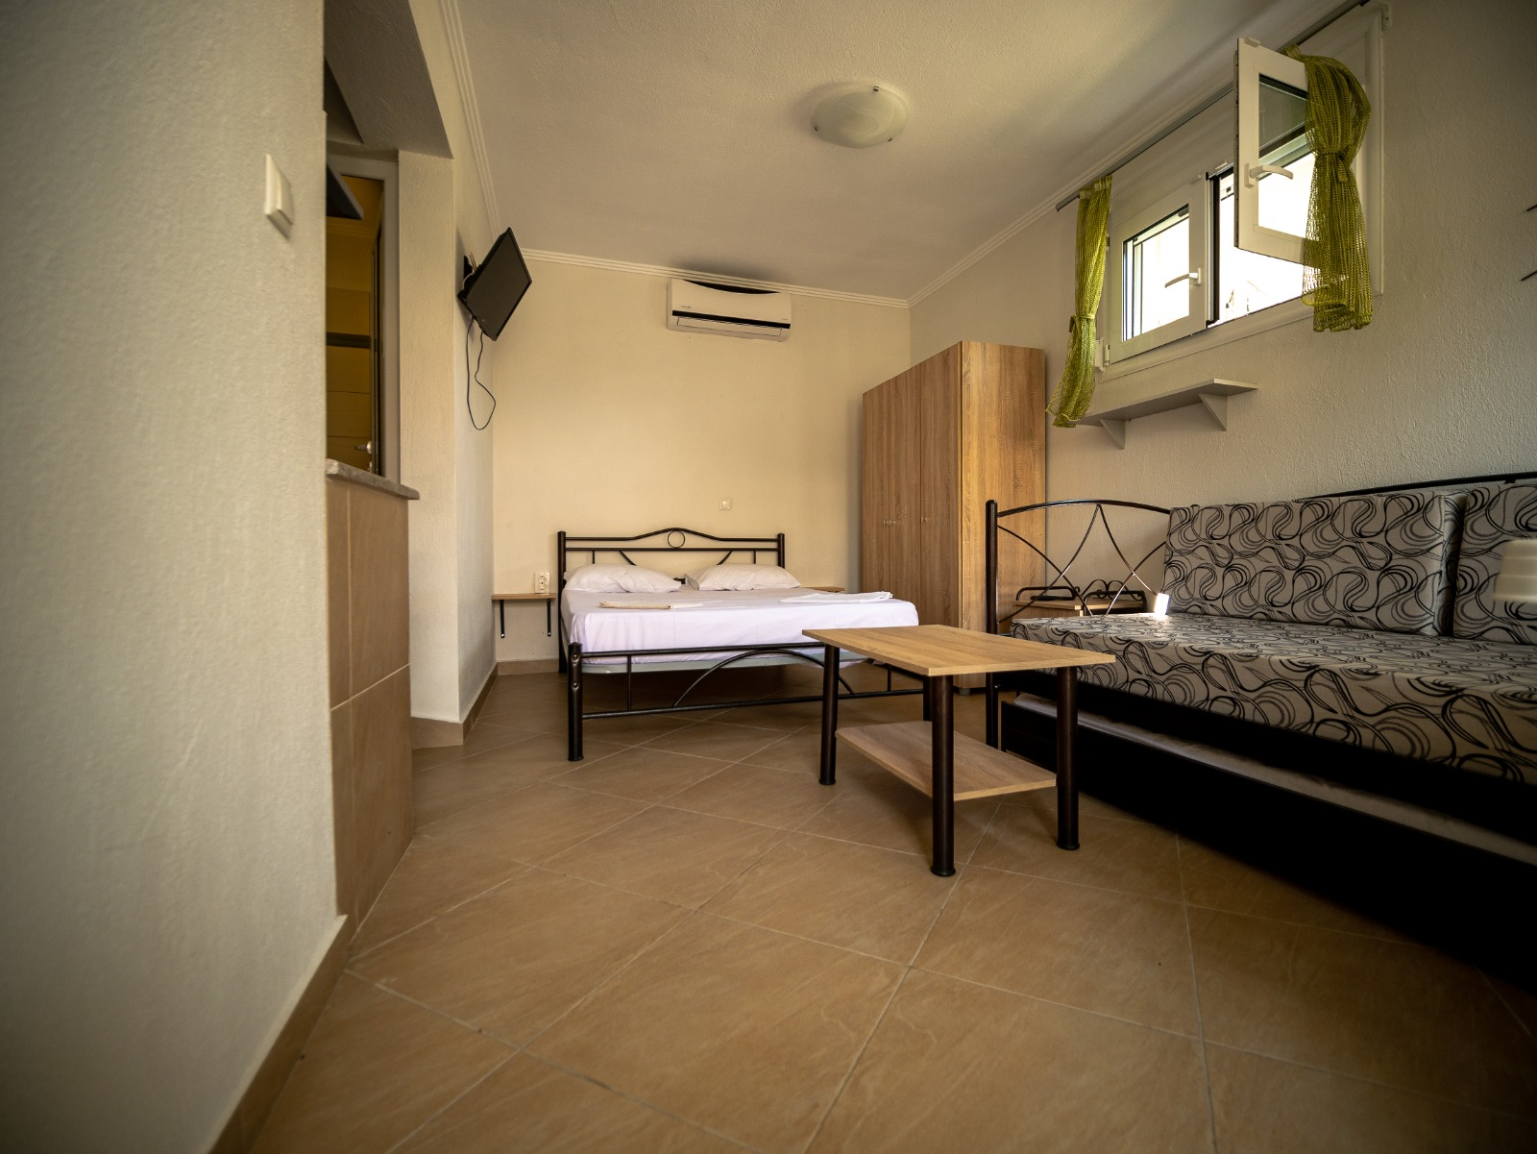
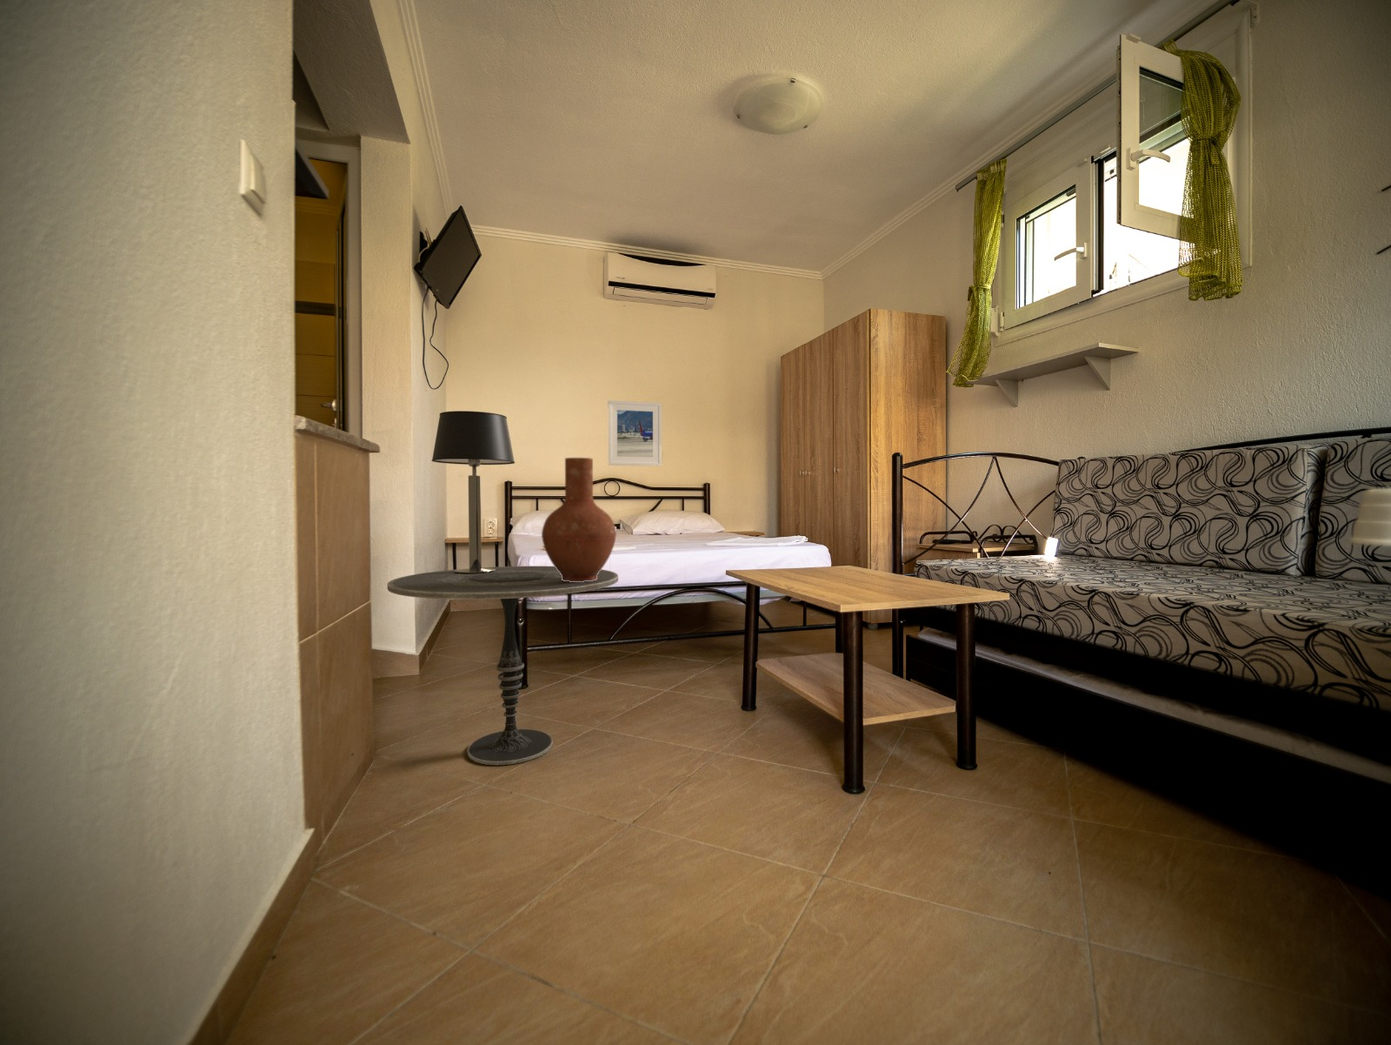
+ side table (509, 661)
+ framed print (635, 434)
+ table lamp (474, 493)
+ vase (579, 517)
